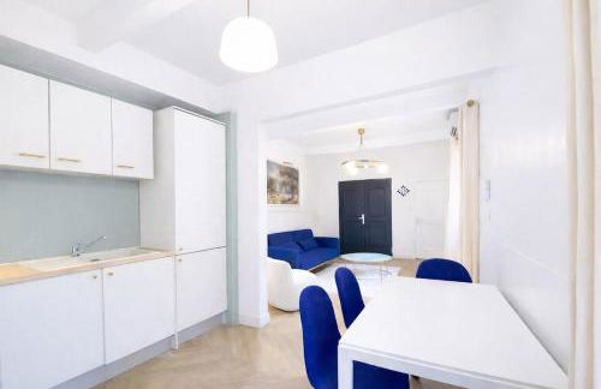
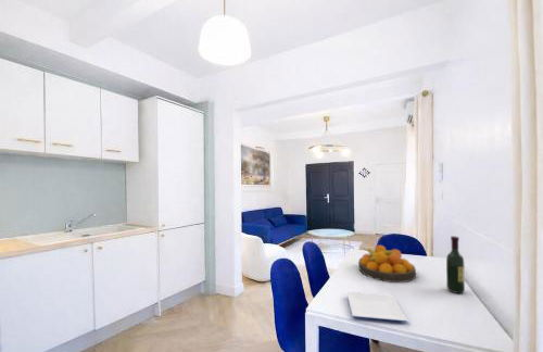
+ plate (374, 306)
+ wine bottle (455, 263)
+ fruit bowl (386, 260)
